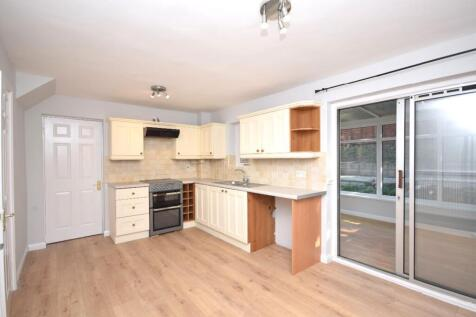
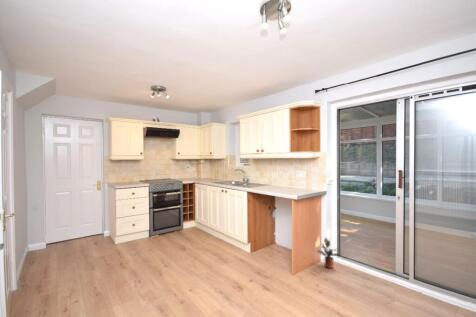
+ potted plant (328, 254)
